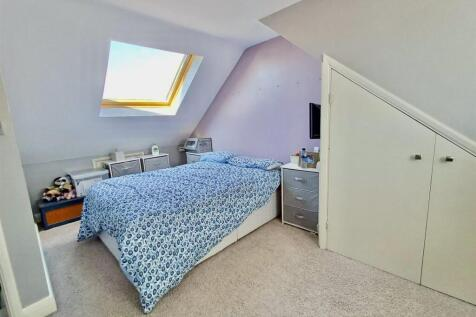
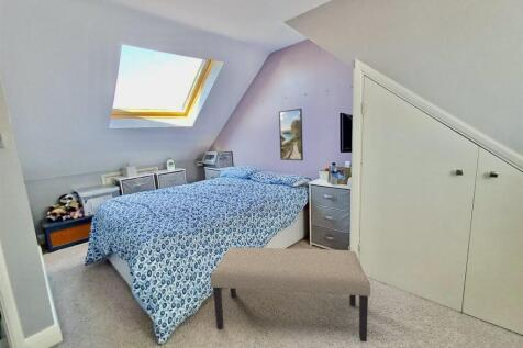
+ bench (288, 287)
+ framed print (290, 135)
